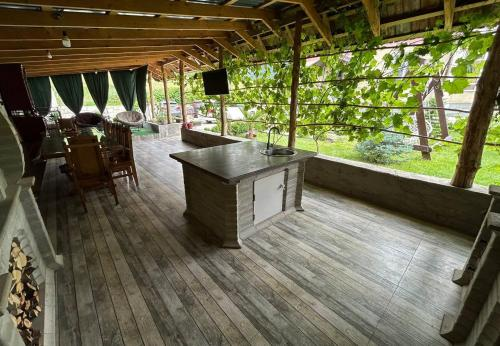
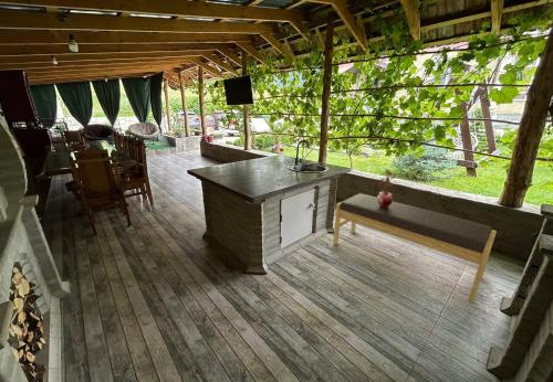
+ potted plant (387, 188)
+ bench (404, 236)
